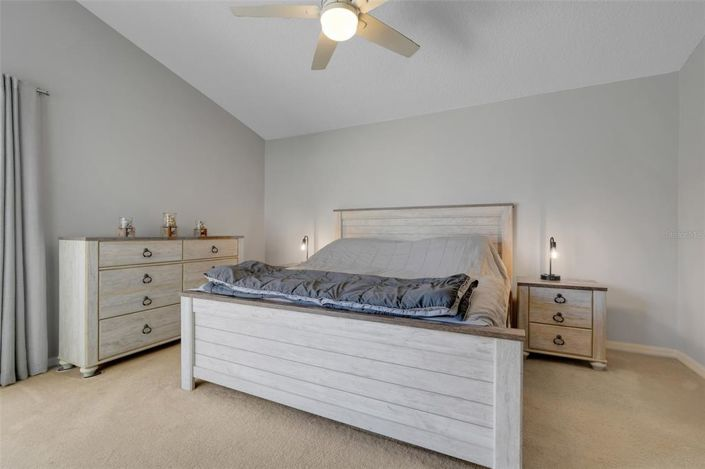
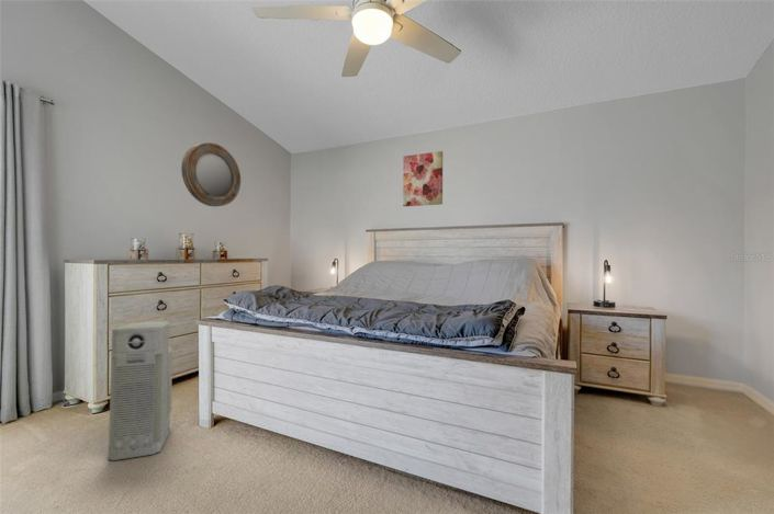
+ wall art (422, 179)
+ home mirror (213, 174)
+ air purifier (144, 381)
